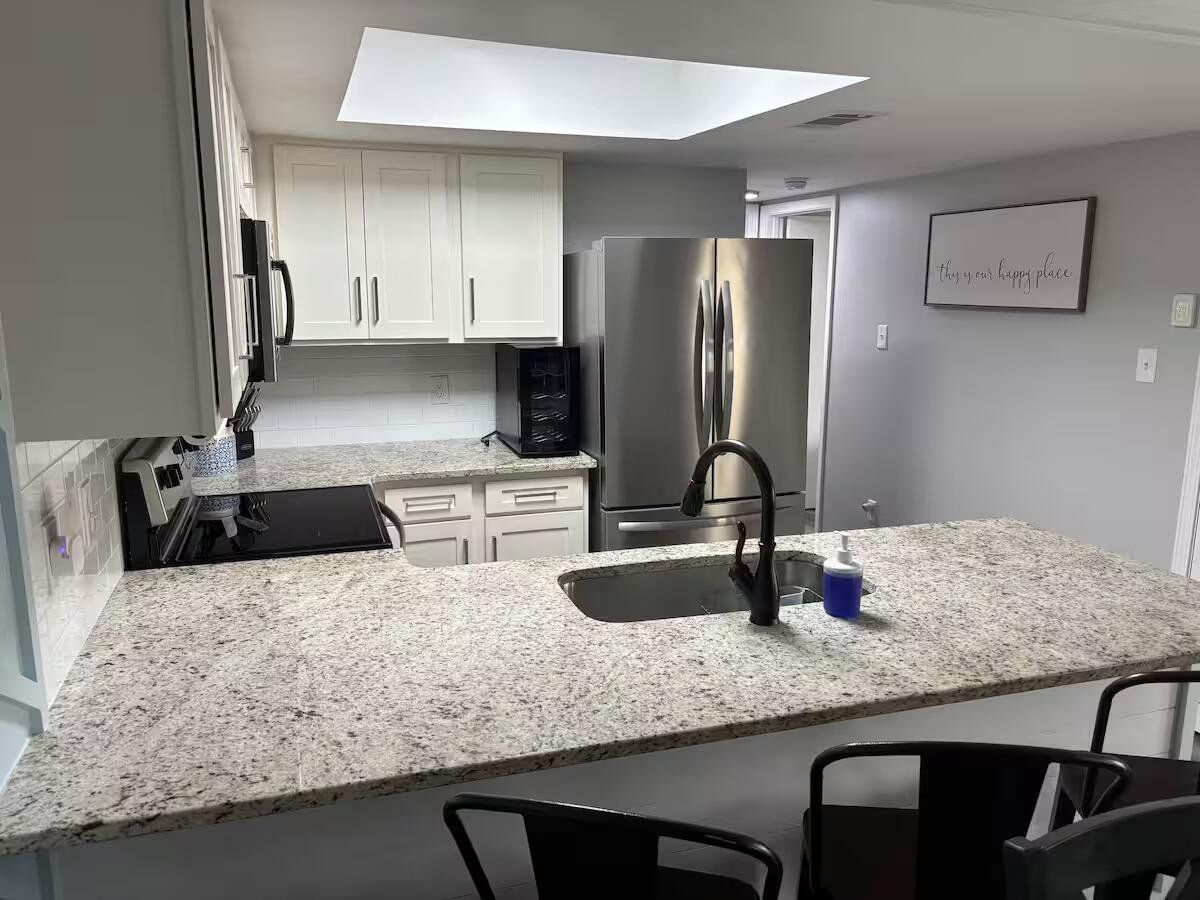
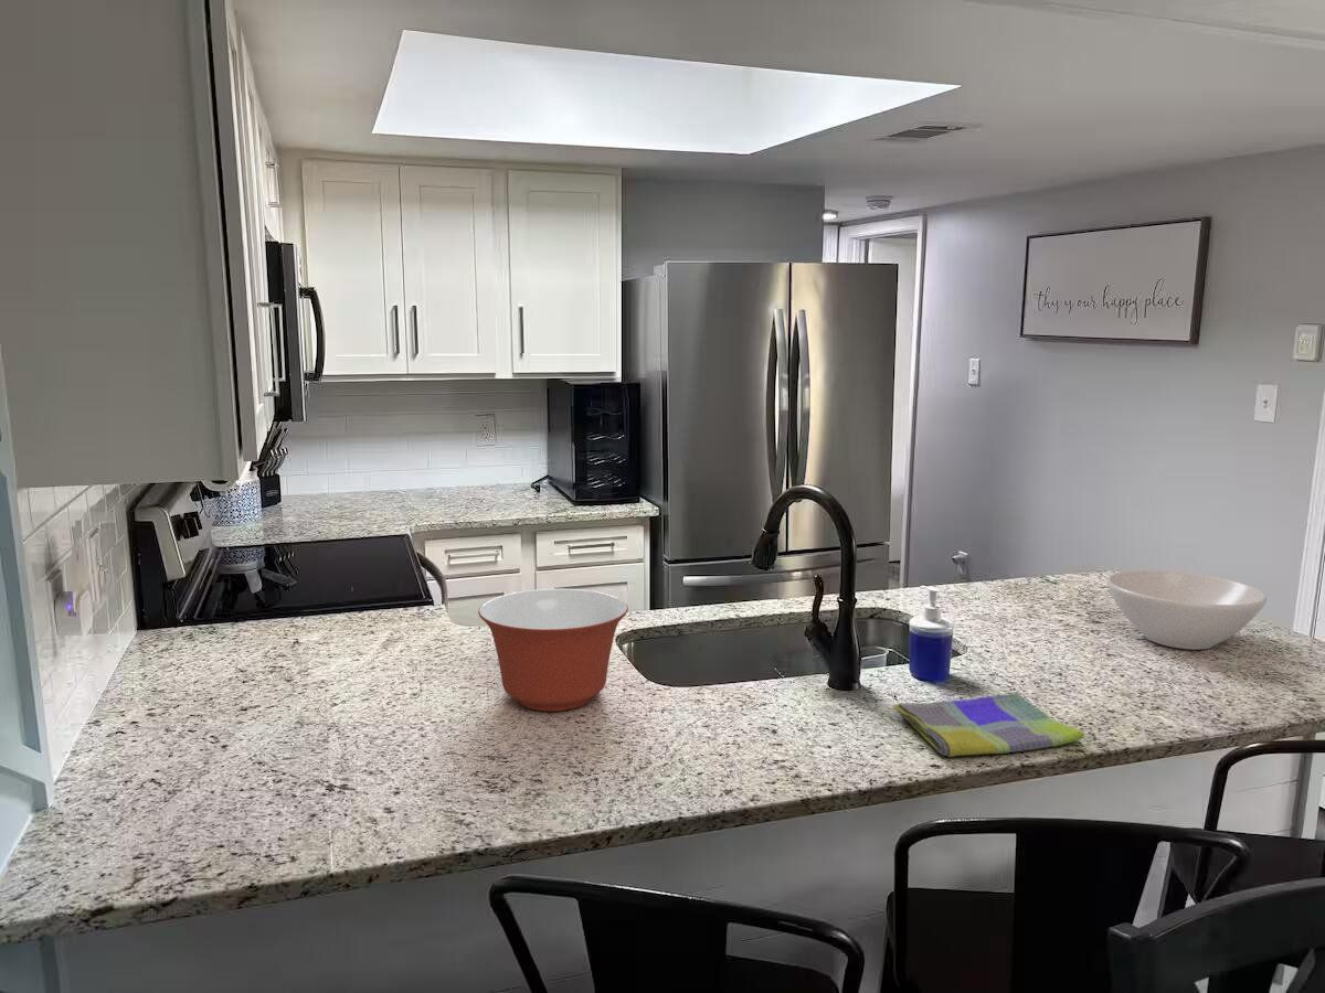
+ dish towel (985, 723)
+ mixing bowl (554, 652)
+ bowl (1181, 612)
